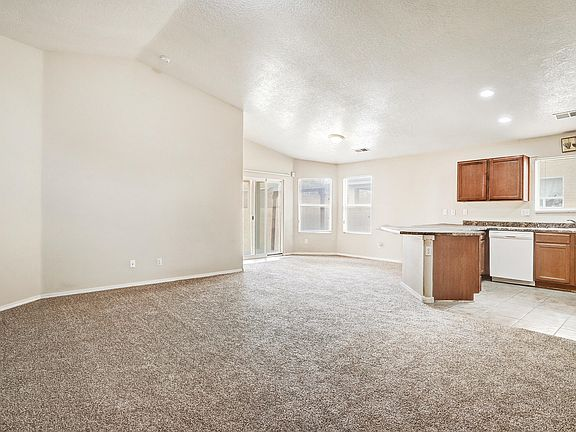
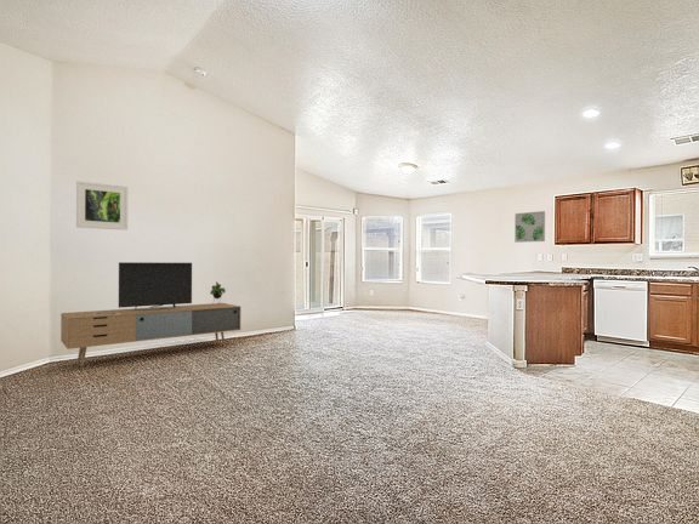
+ wall art (529, 227)
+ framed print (102, 206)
+ media console (157, 307)
